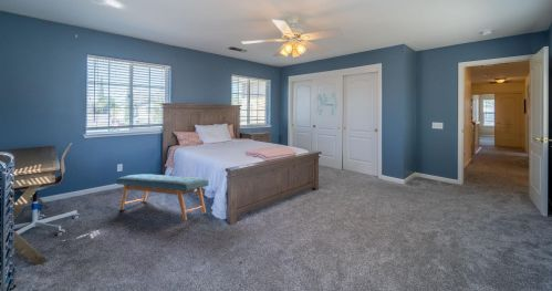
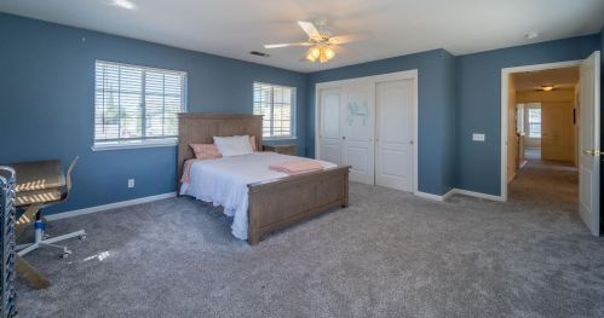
- bench (162, 193)
